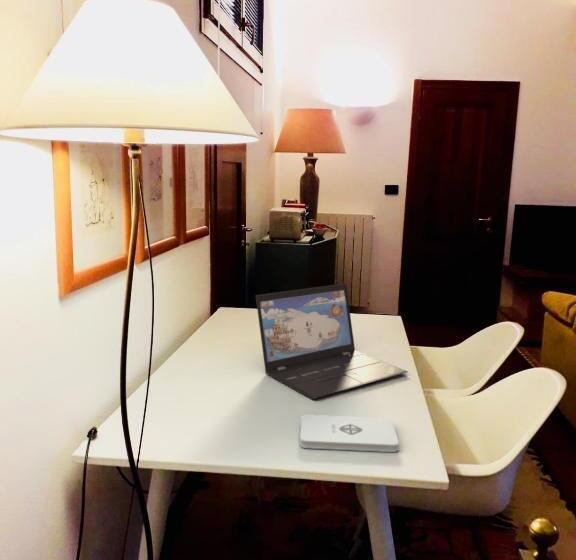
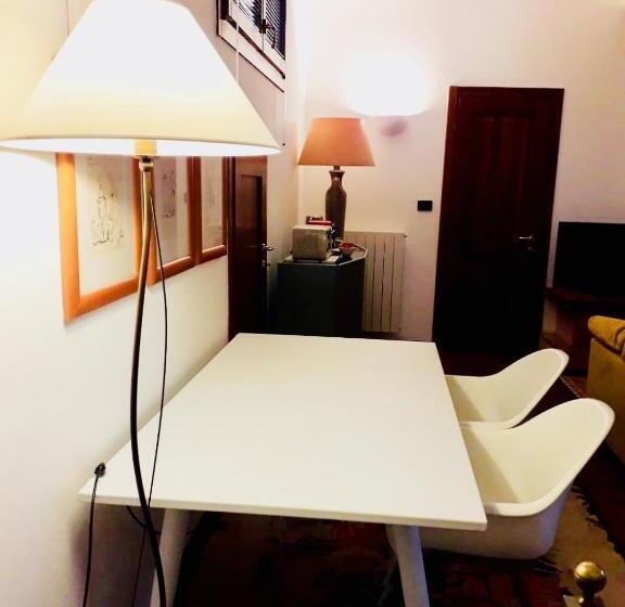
- notepad (347, 432)
- laptop (332, 335)
